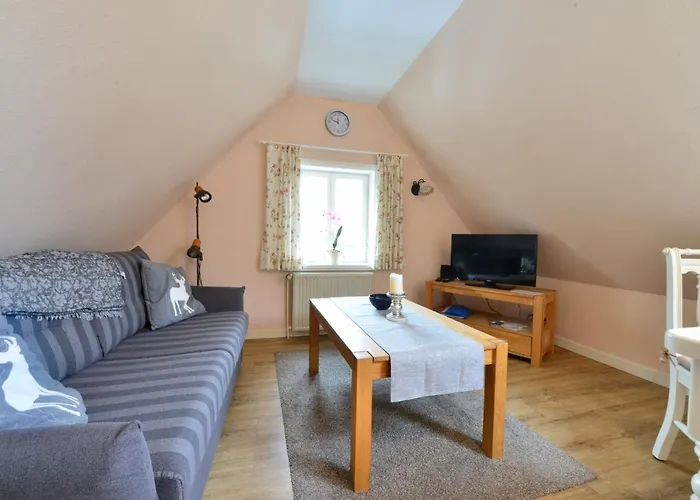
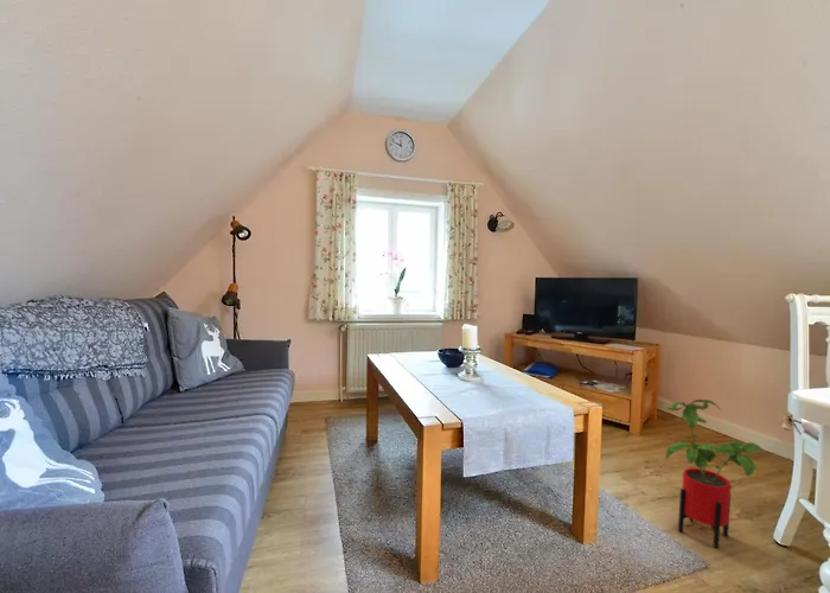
+ house plant (706, 466)
